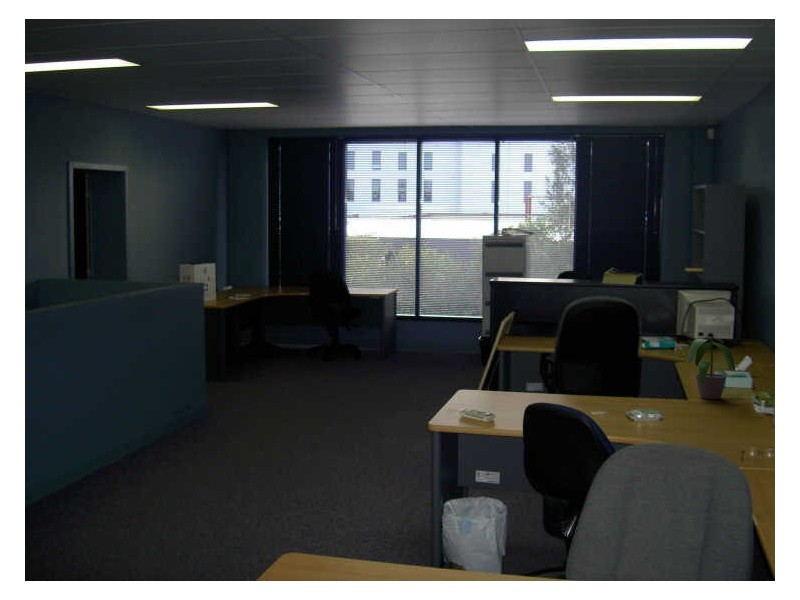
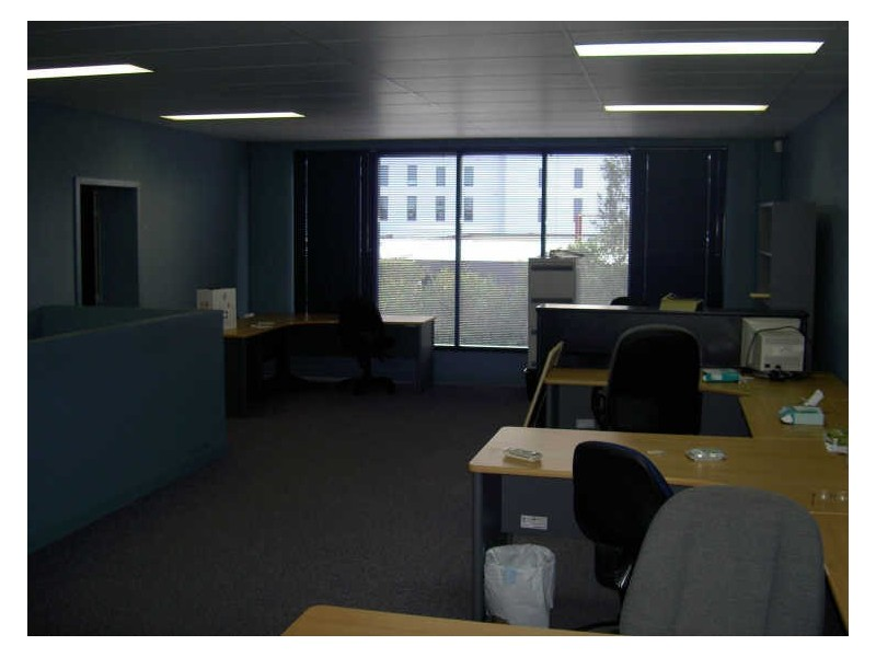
- potted plant (711, 367)
